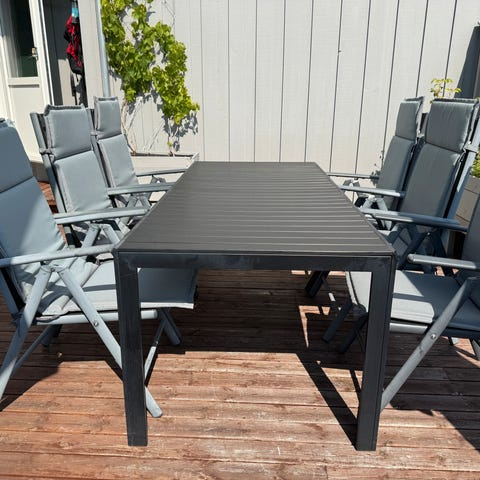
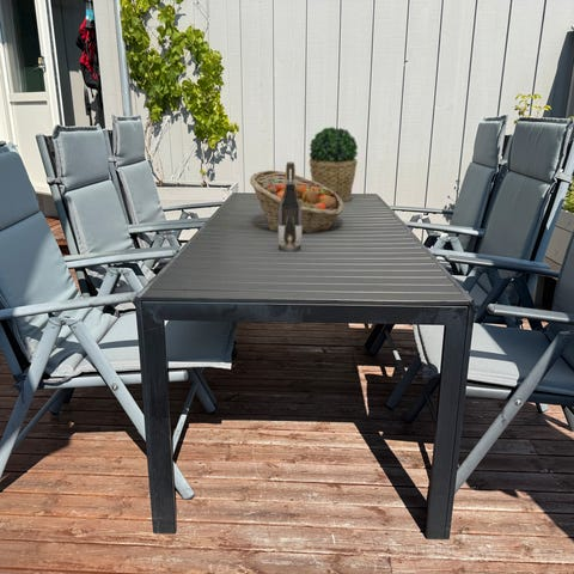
+ potted plant (332, 164)
+ wine bottle (289, 206)
+ fruit basket (299, 200)
